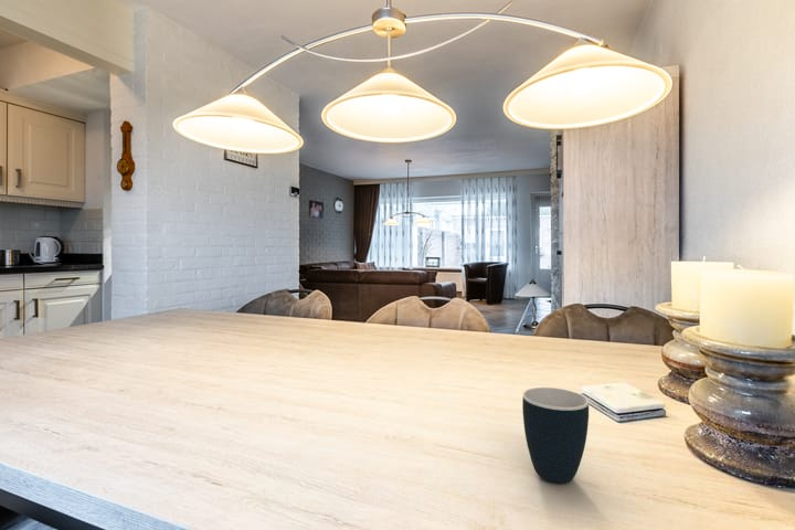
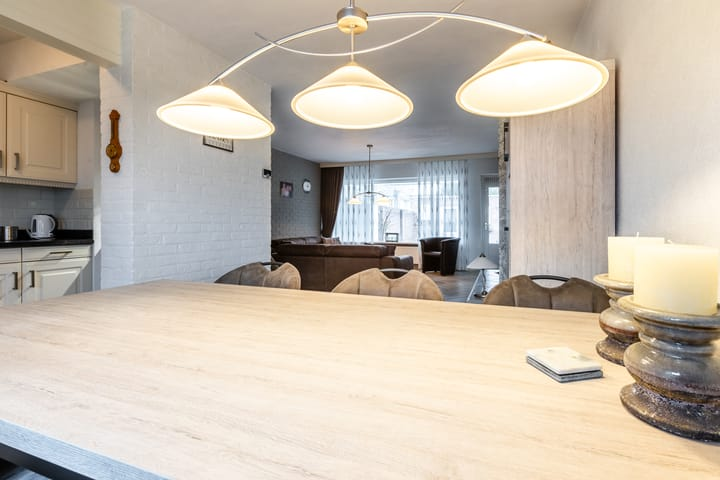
- mug (553, 431)
